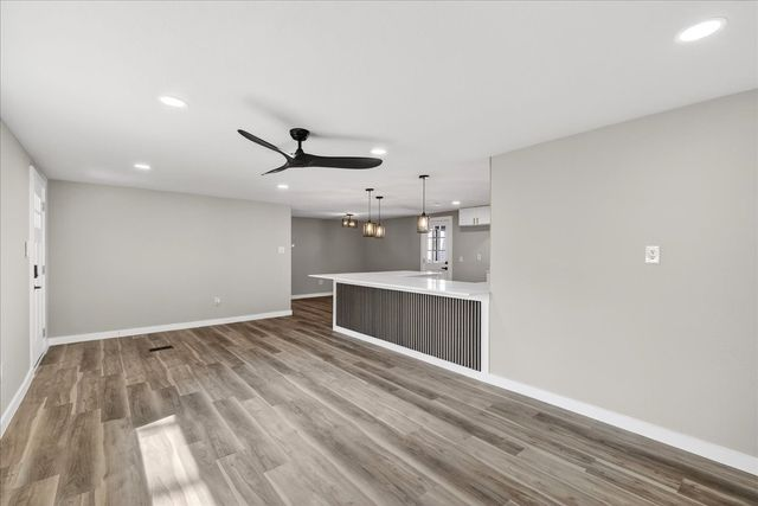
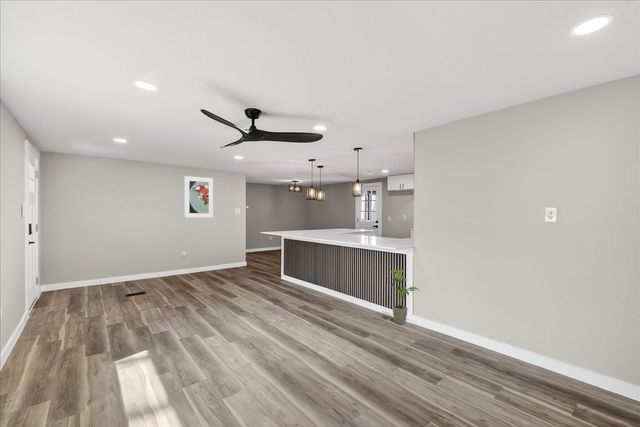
+ house plant (401, 297)
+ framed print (199, 197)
